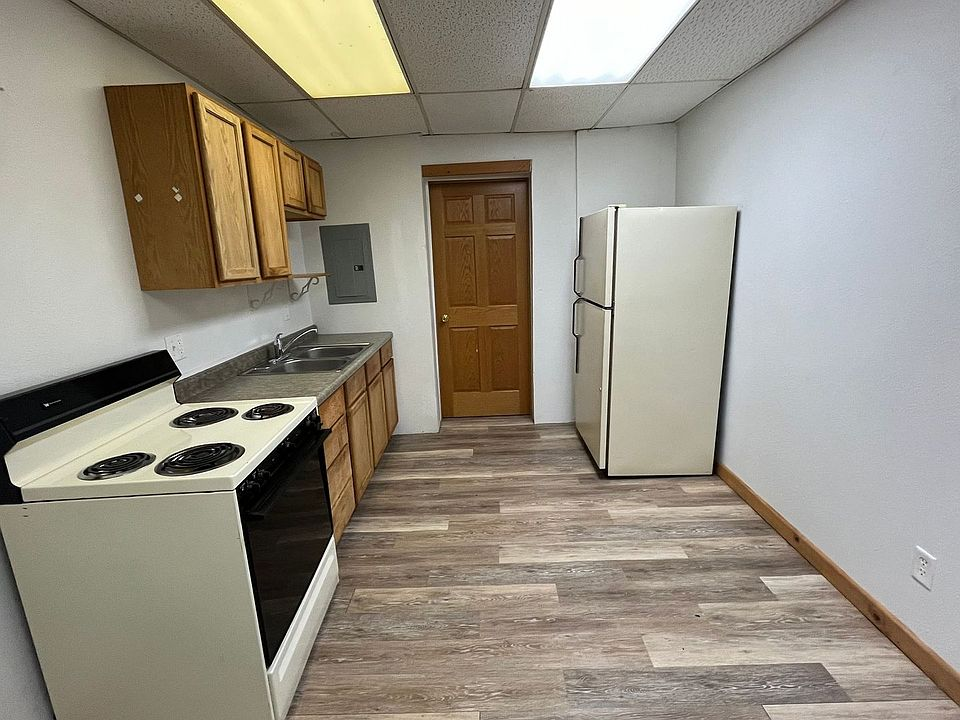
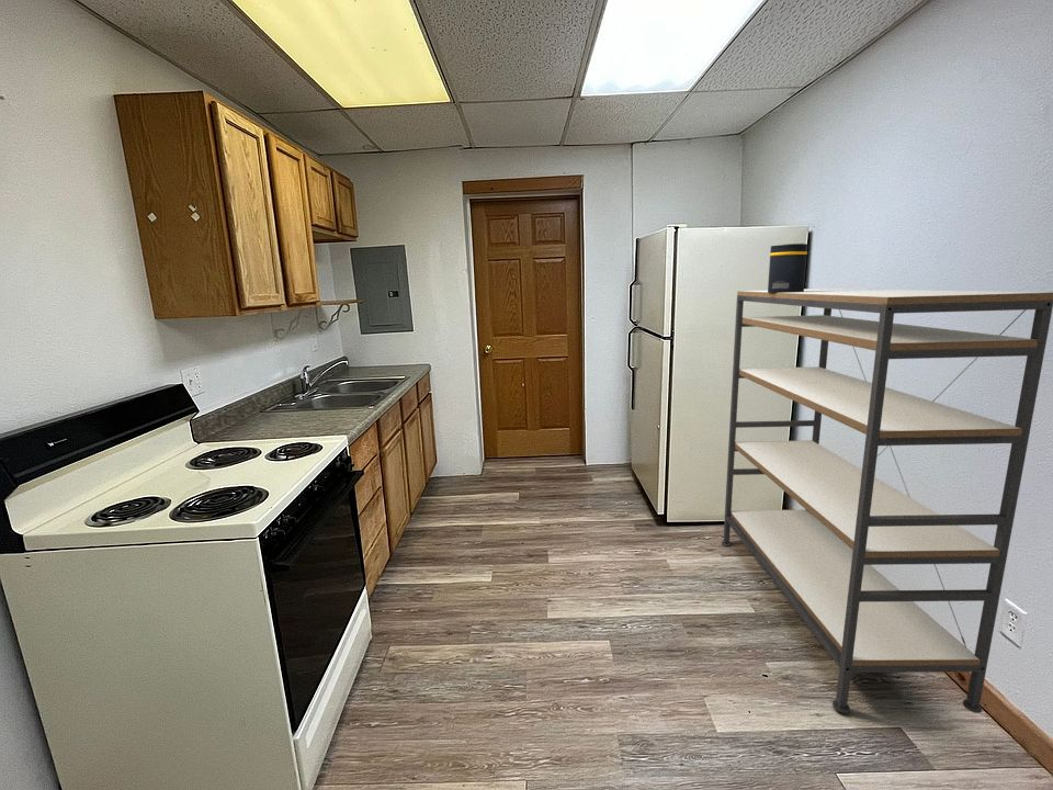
+ cylinder (786, 268)
+ shelving unit (834, 459)
